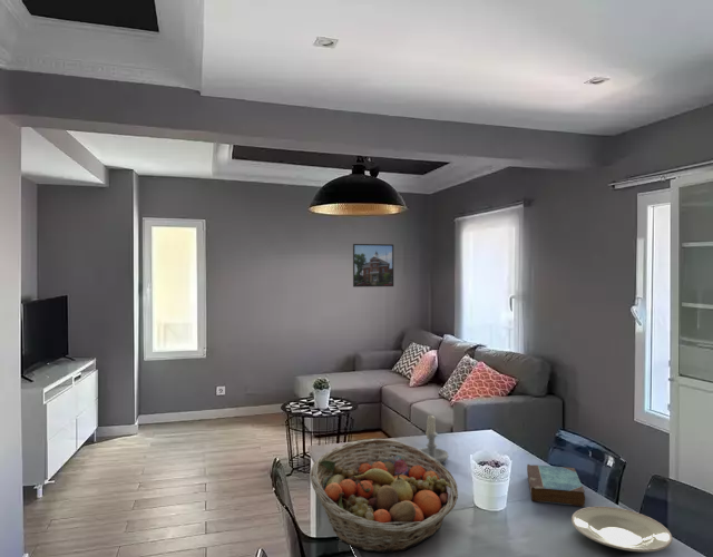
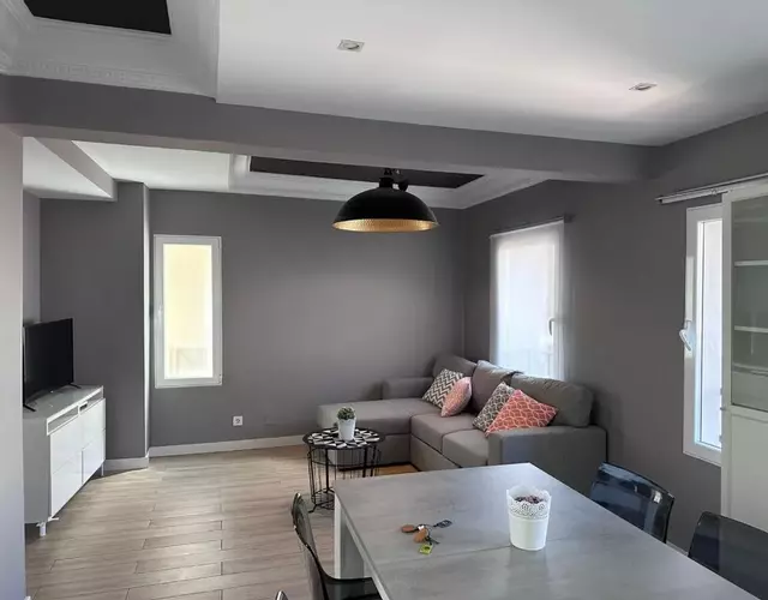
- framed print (373, 265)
- plate (619, 531)
- book (554, 483)
- fruit basket (384, 490)
- candle (431, 437)
